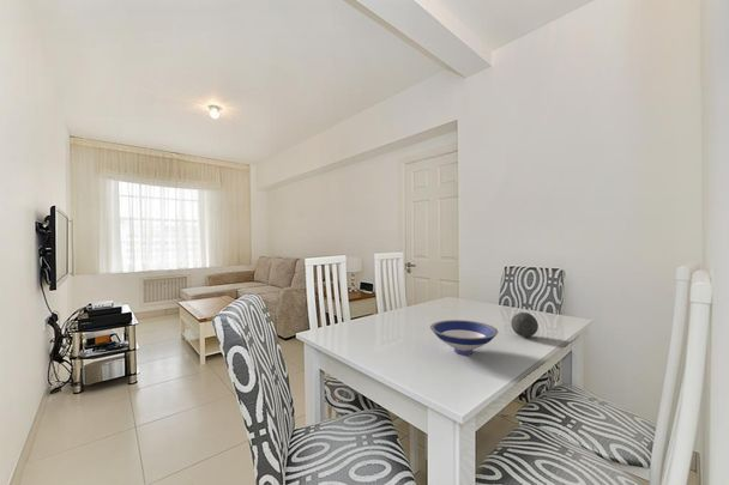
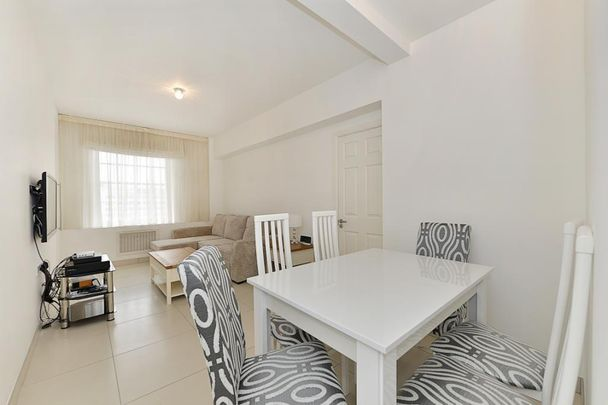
- decorative ball (524, 325)
- bowl (463, 339)
